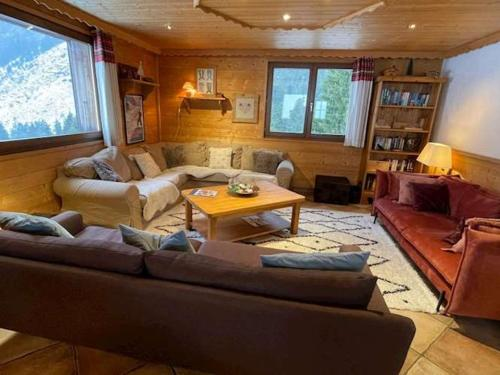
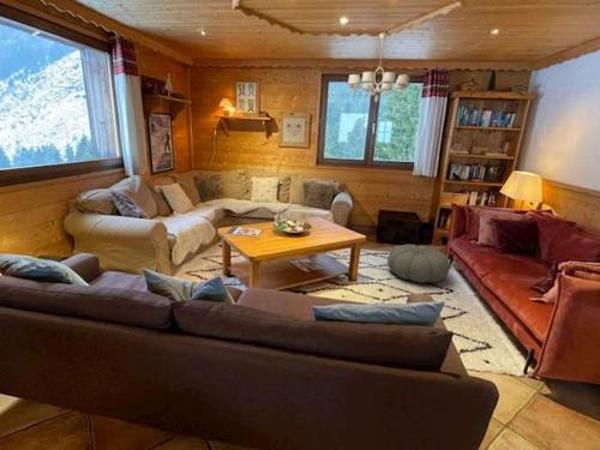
+ pouf (416, 262)
+ chandelier (379, 67)
